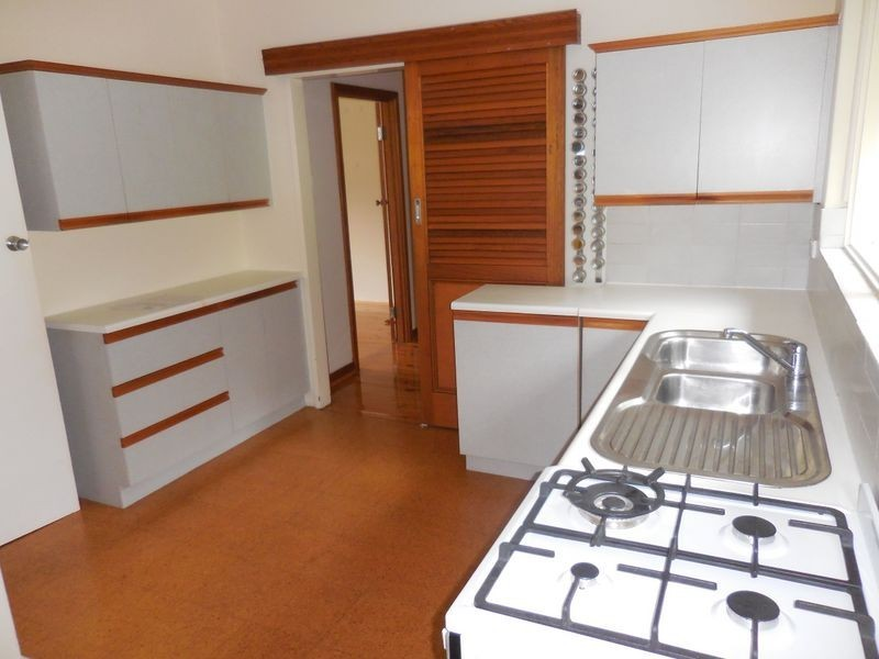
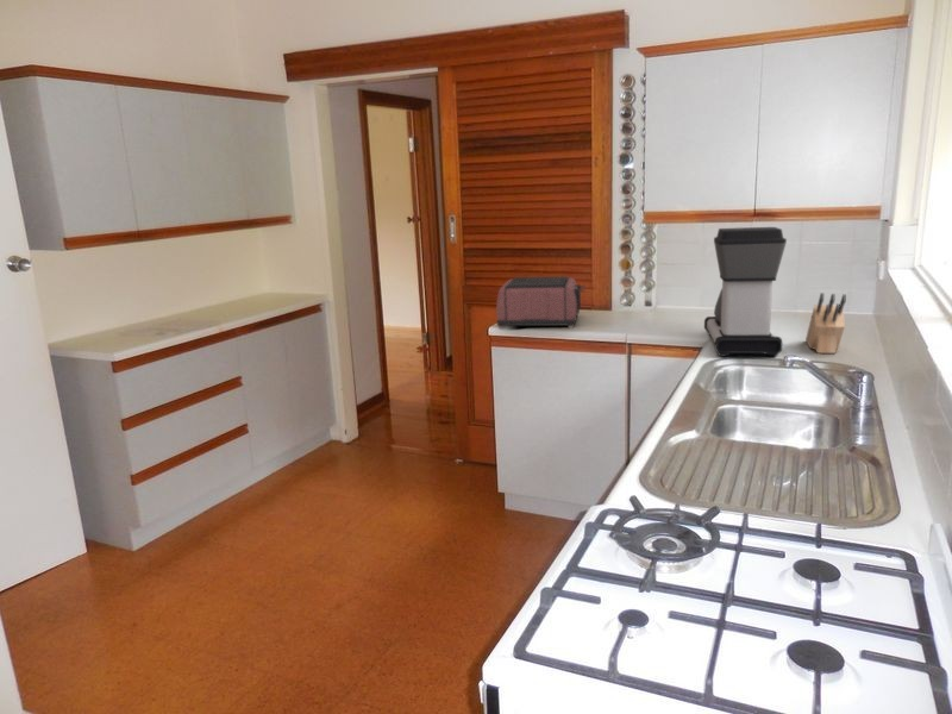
+ toaster (543, 301)
+ knife block (826, 319)
+ coffee maker (741, 286)
